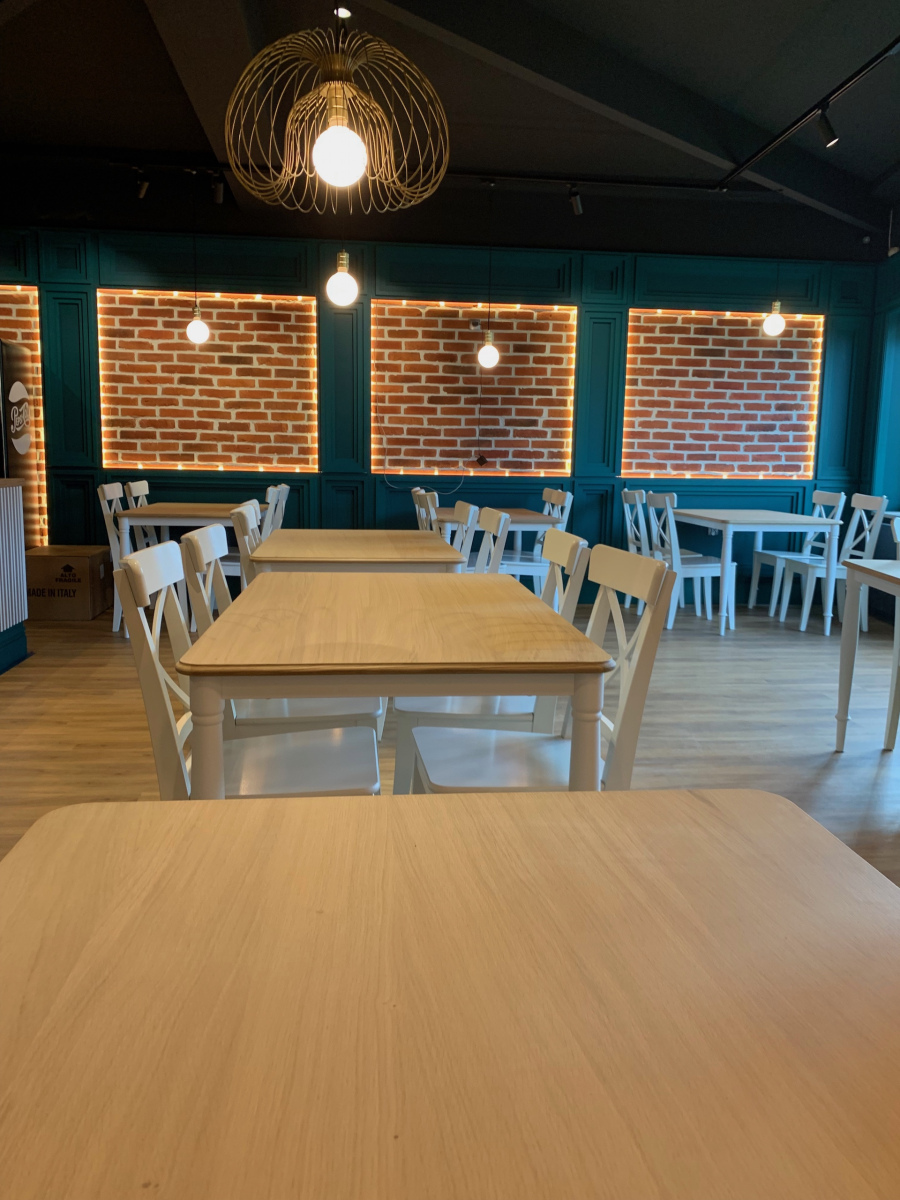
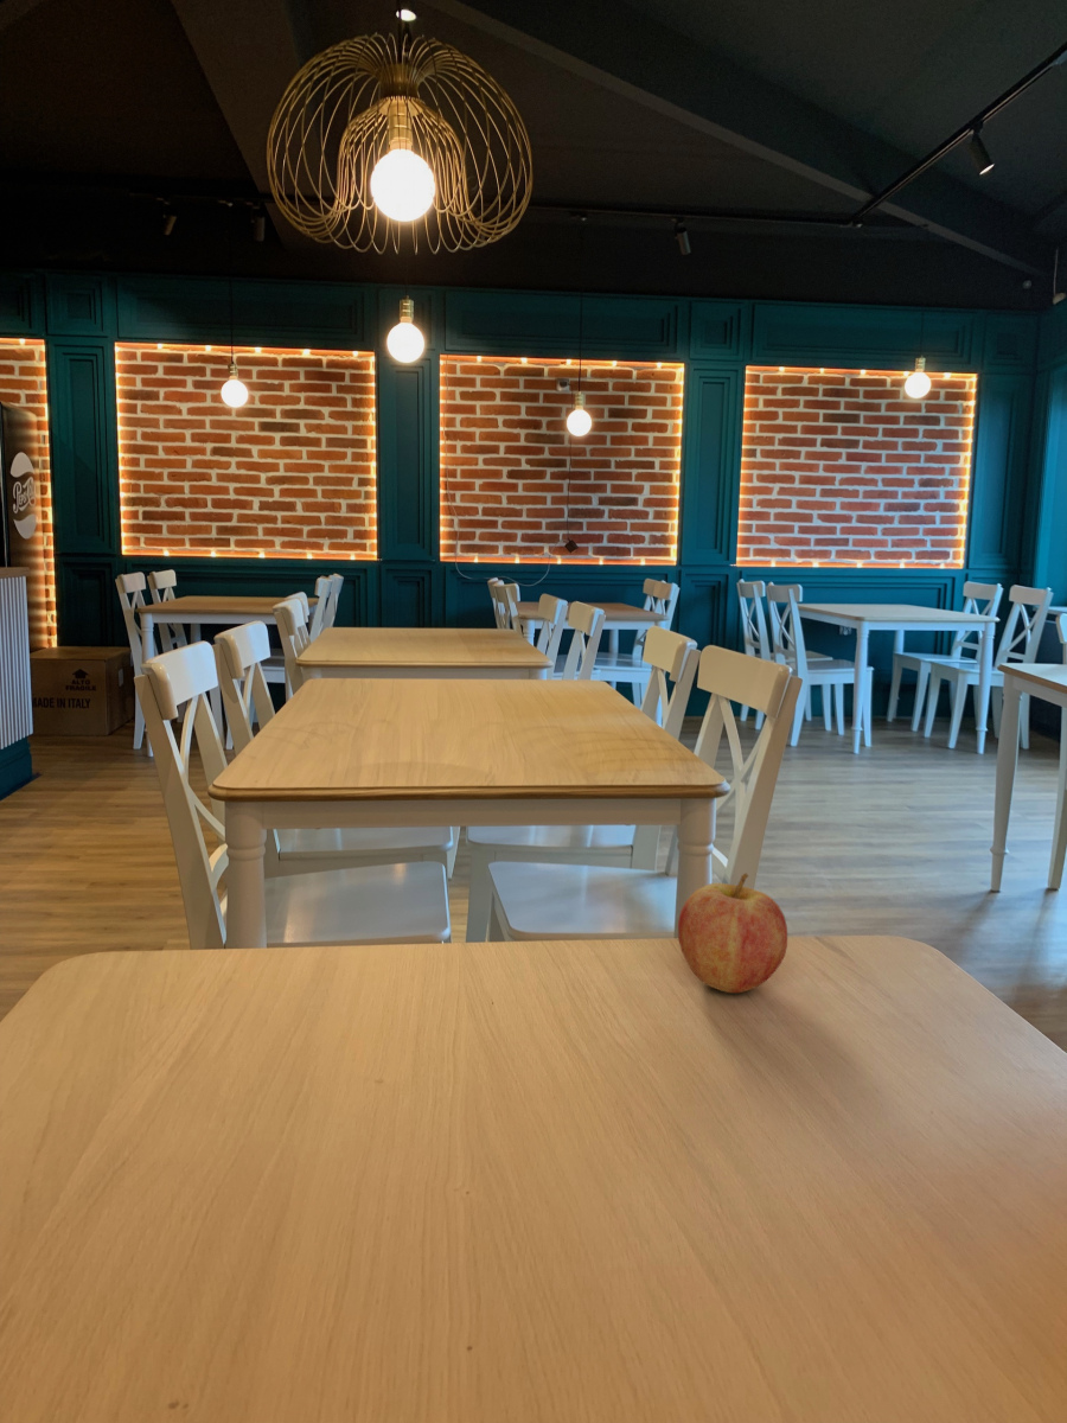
+ fruit (731, 933)
